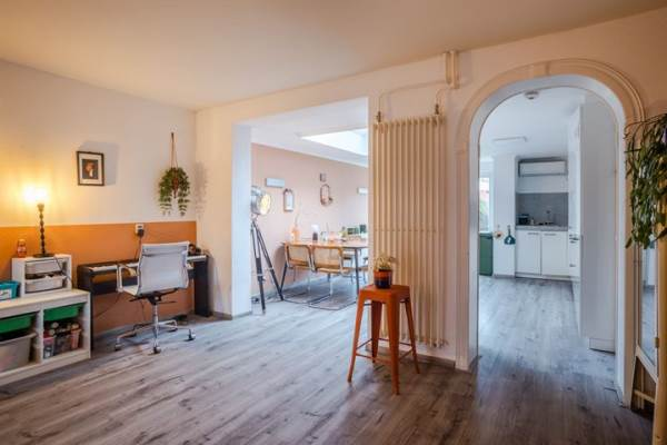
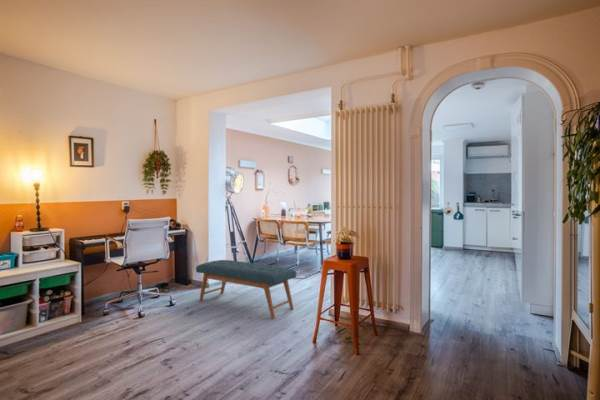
+ bench (244, 284)
